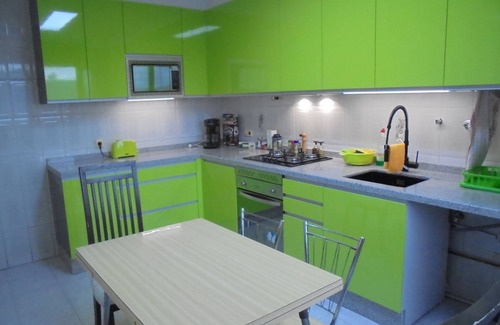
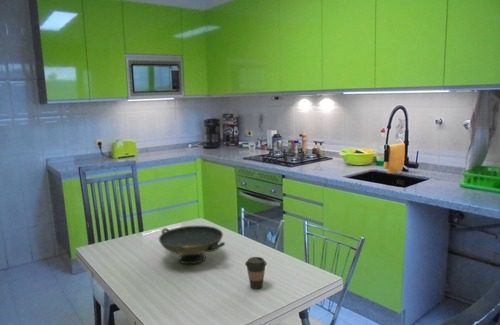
+ coffee cup (256, 273)
+ decorative bowl (191, 247)
